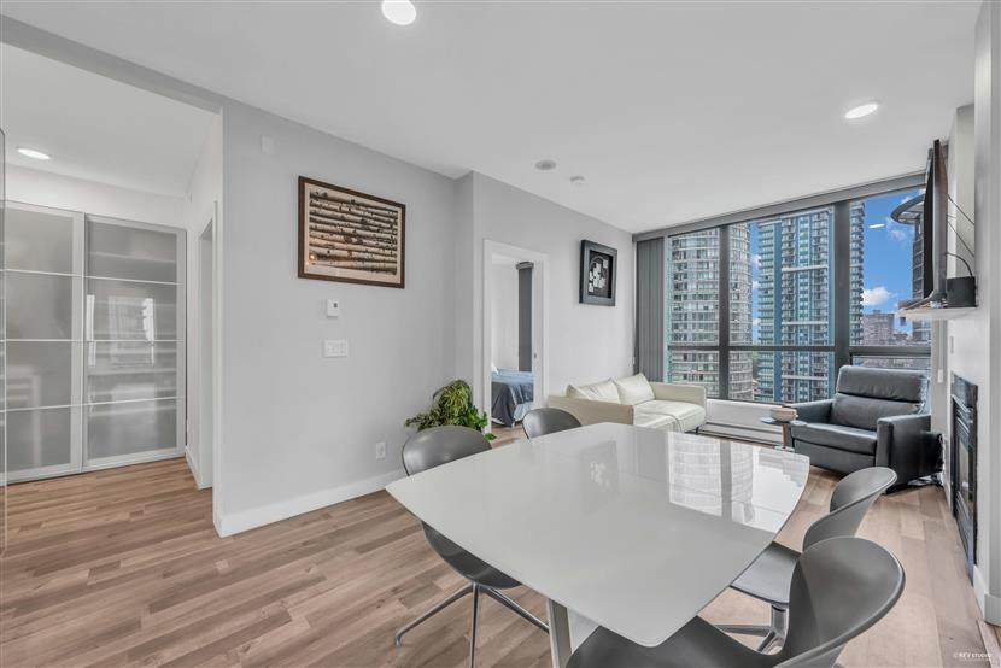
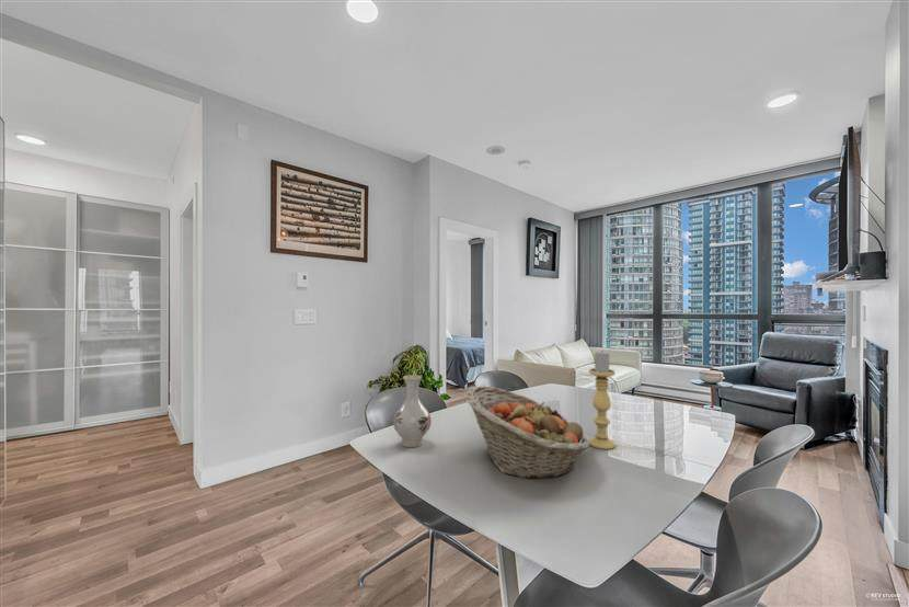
+ candle holder (601, 397)
+ fruit basket (523, 425)
+ vase (412, 410)
